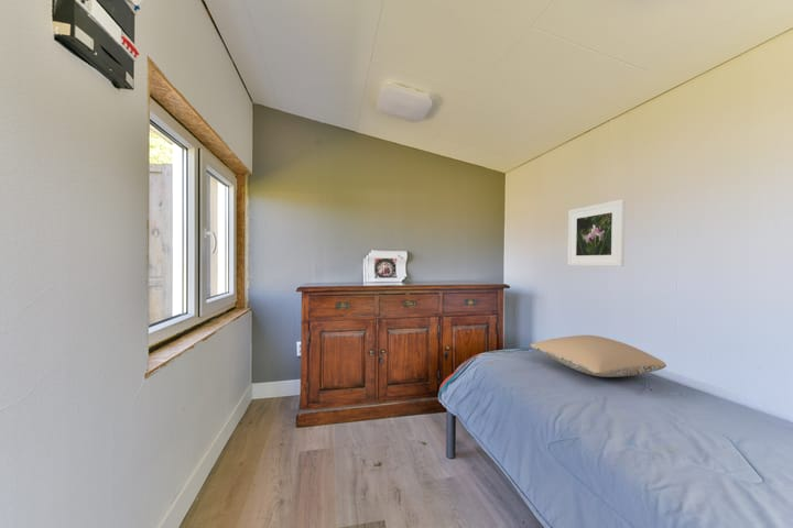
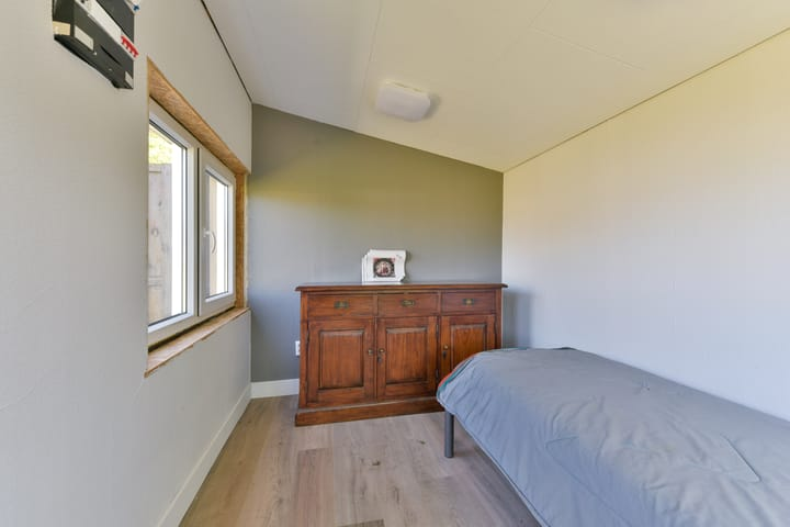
- pillow (591, 354)
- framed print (594, 235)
